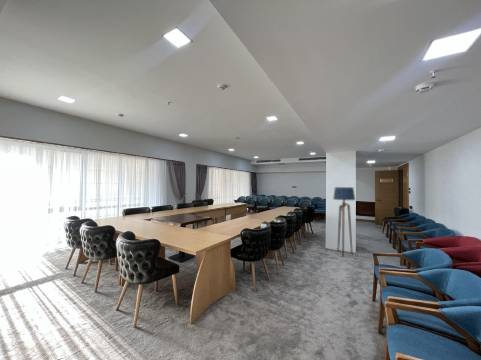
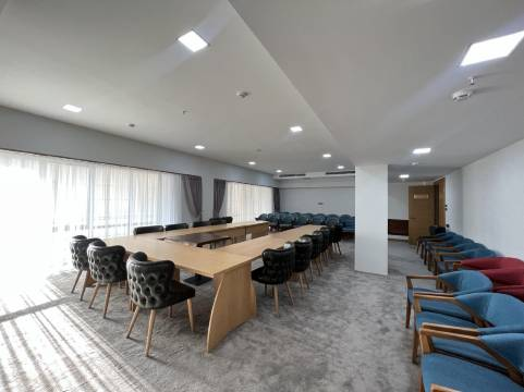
- floor lamp (343, 220)
